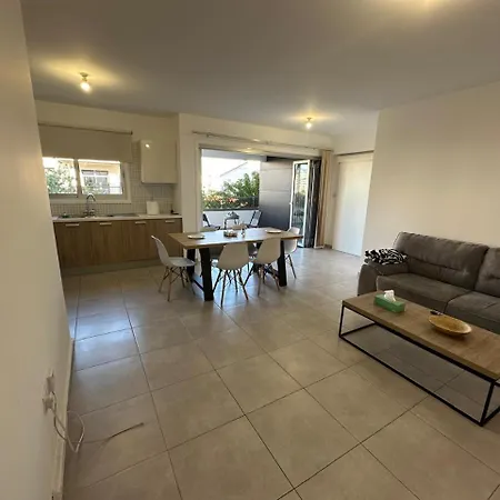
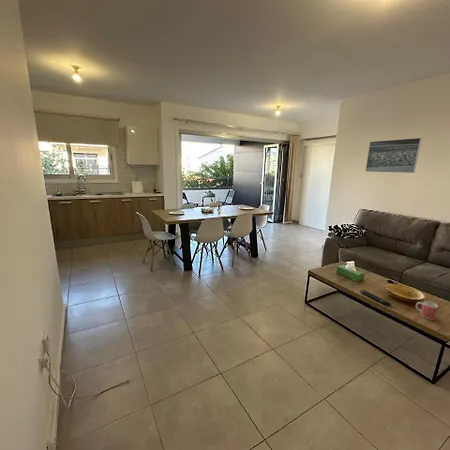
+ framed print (390, 156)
+ remote control (374, 297)
+ mug (426, 308)
